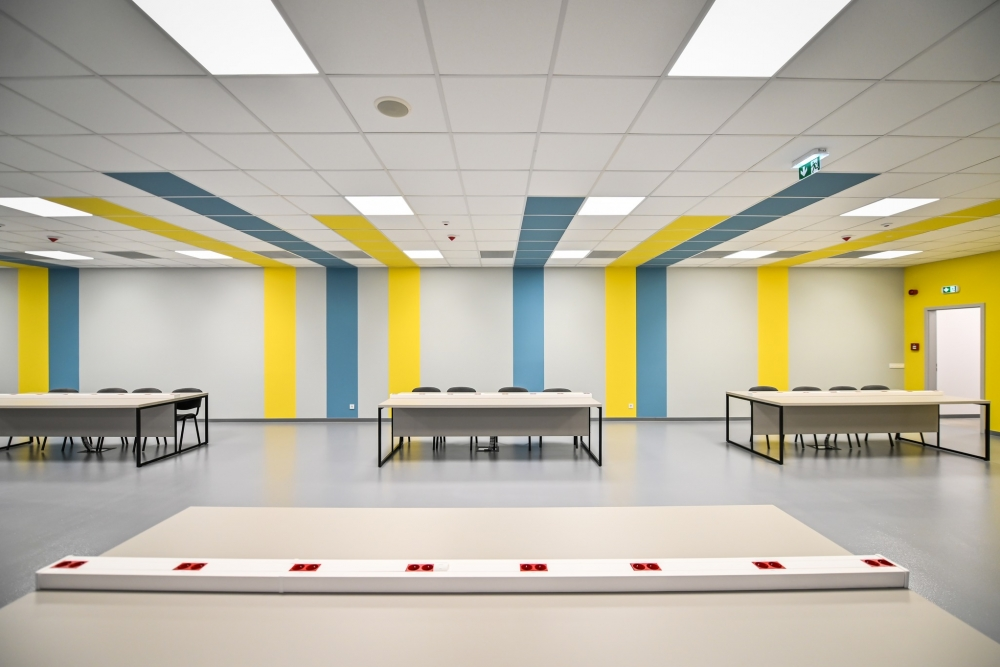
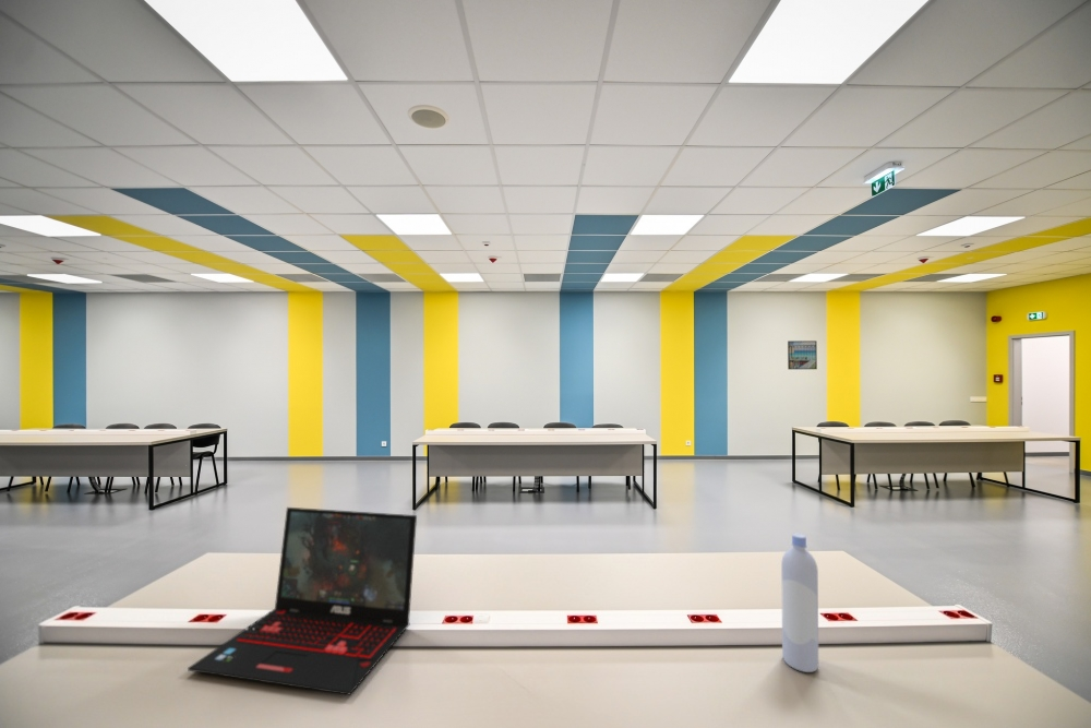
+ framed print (802, 355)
+ laptop (313, 586)
+ bottle (799, 598)
